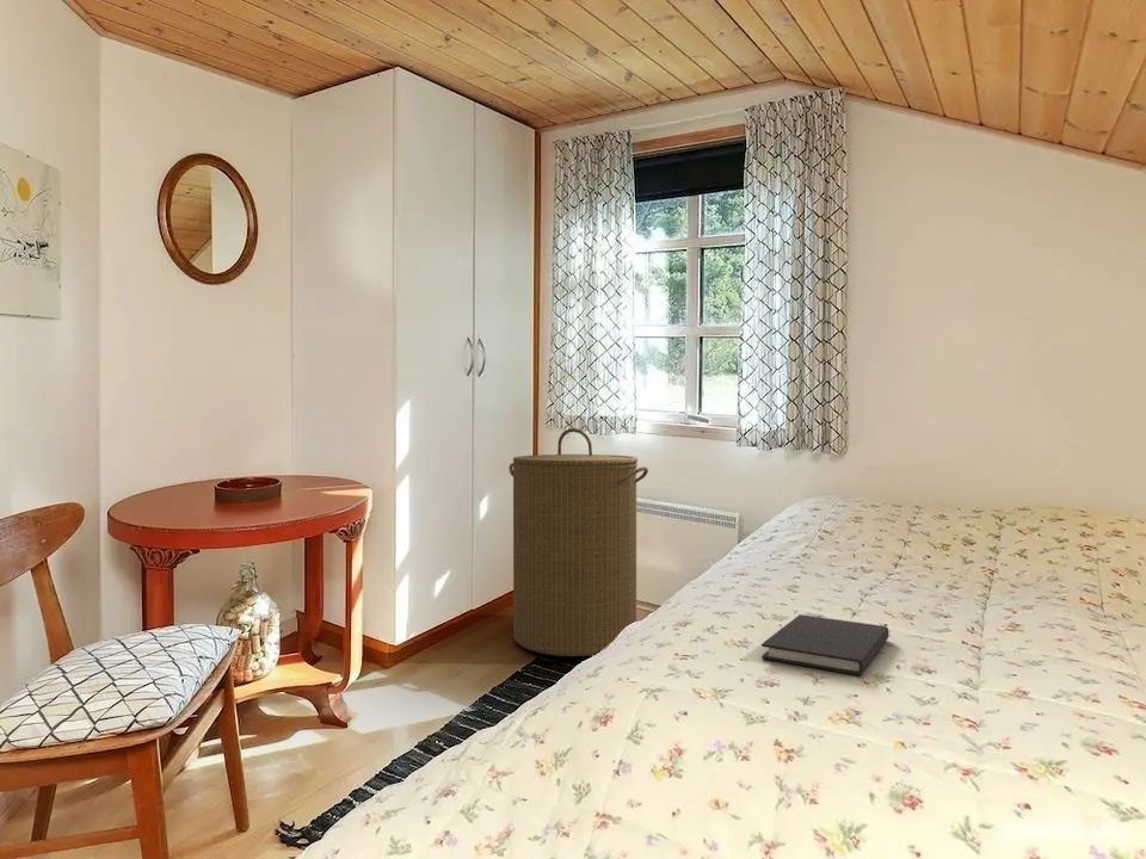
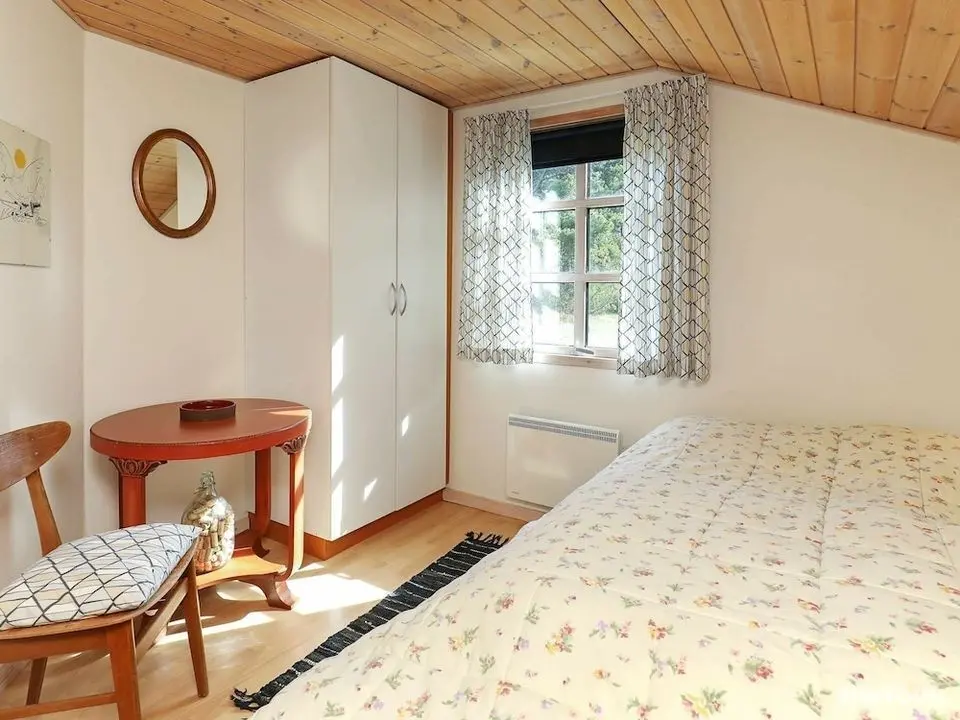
- diary (827, 641)
- laundry hamper (574, 532)
